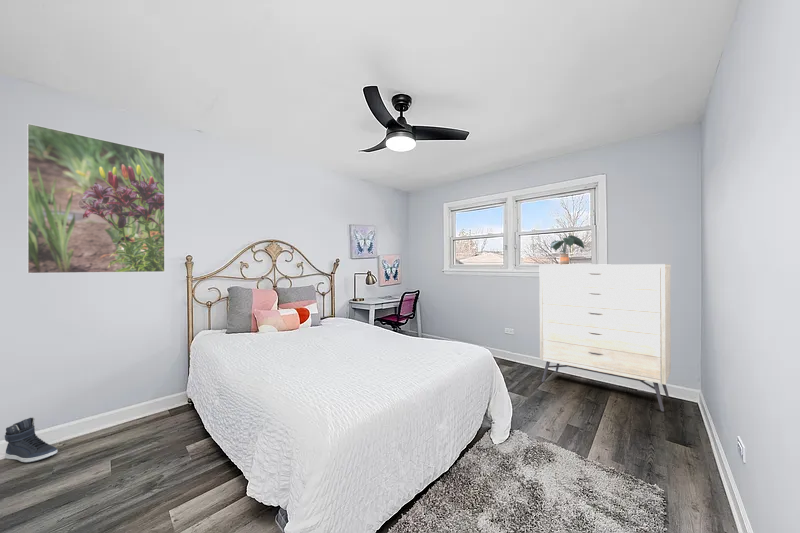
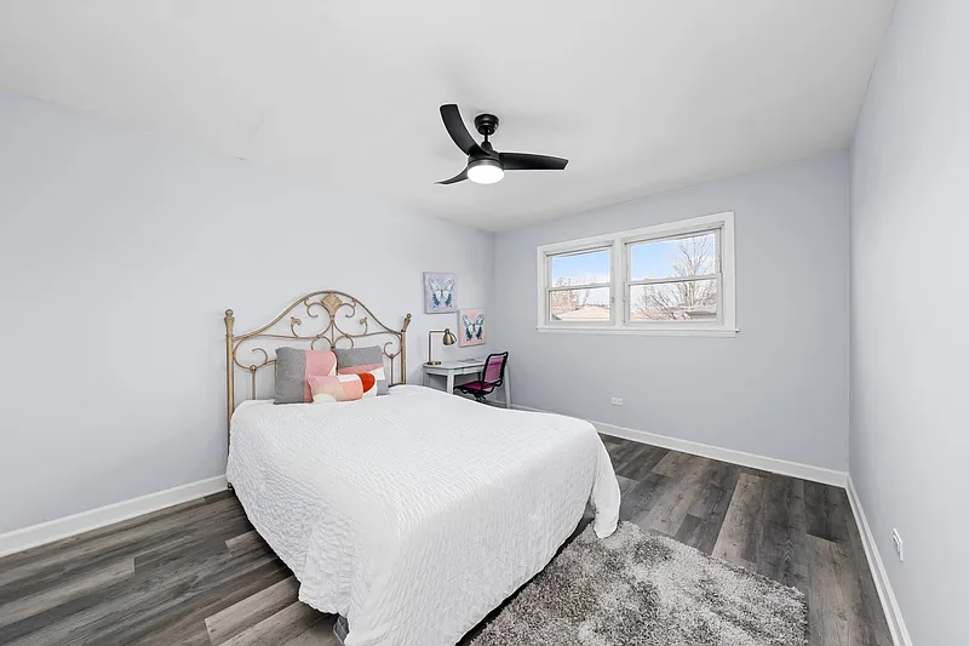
- potted plant (563, 250)
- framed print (103, 206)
- sneaker (31, 438)
- dresser (601, 326)
